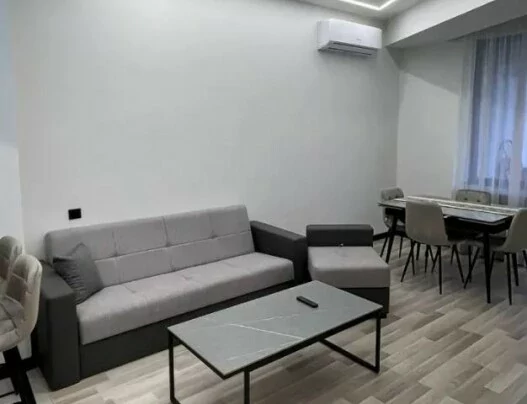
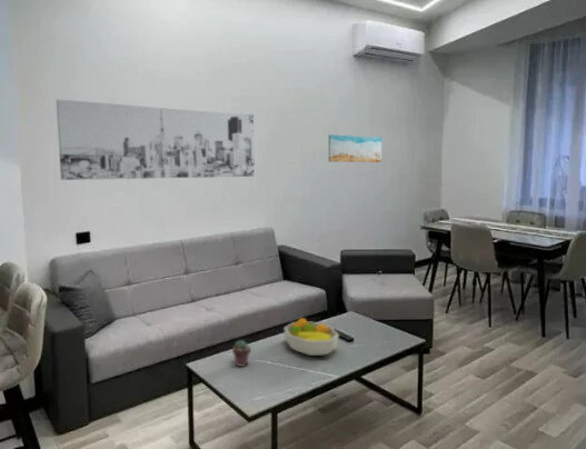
+ wall art (169, 143)
+ fruit bowl (310, 336)
+ potted succulent (241, 351)
+ wall art (355, 149)
